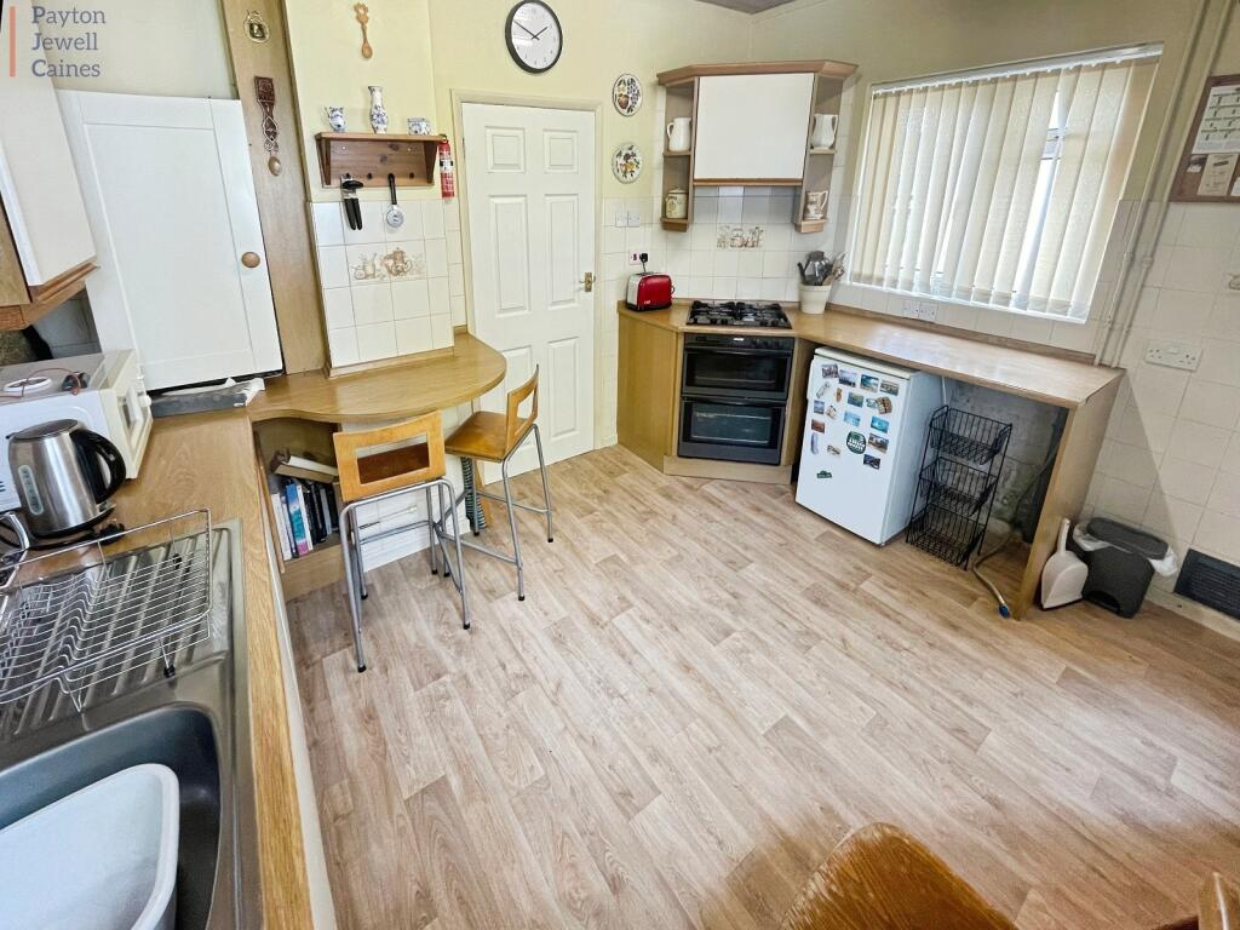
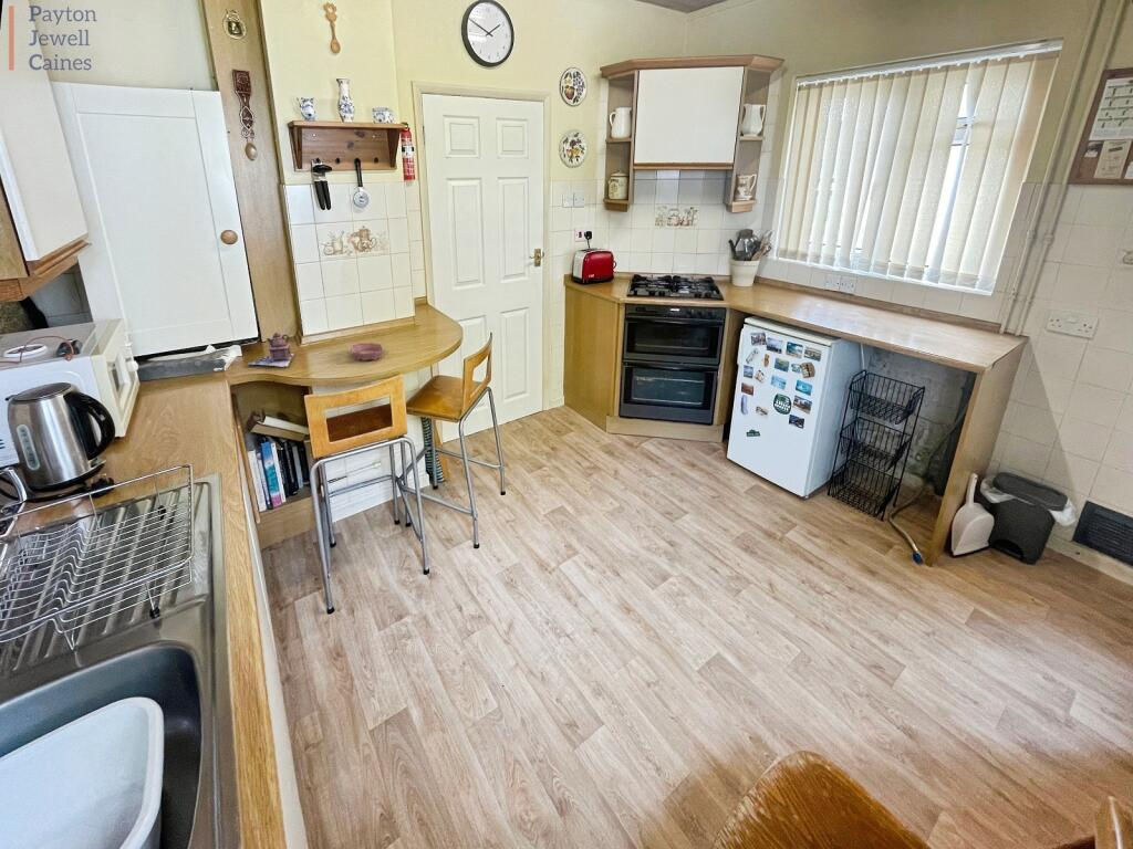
+ teapot (277, 346)
+ bowl (367, 350)
